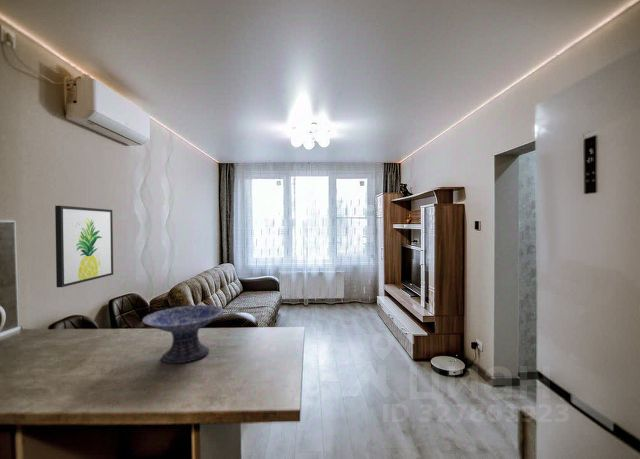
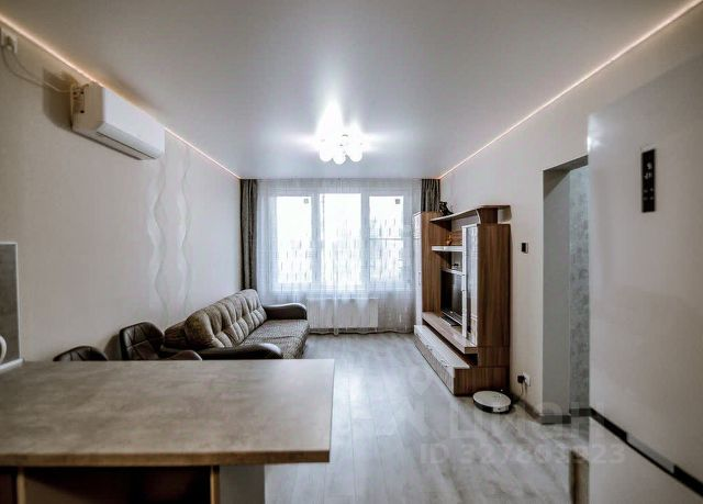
- decorative bowl (185, 333)
- wall art (87, 244)
